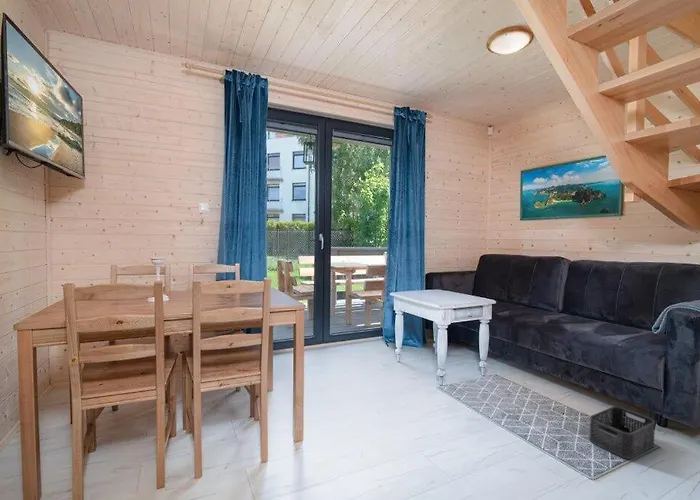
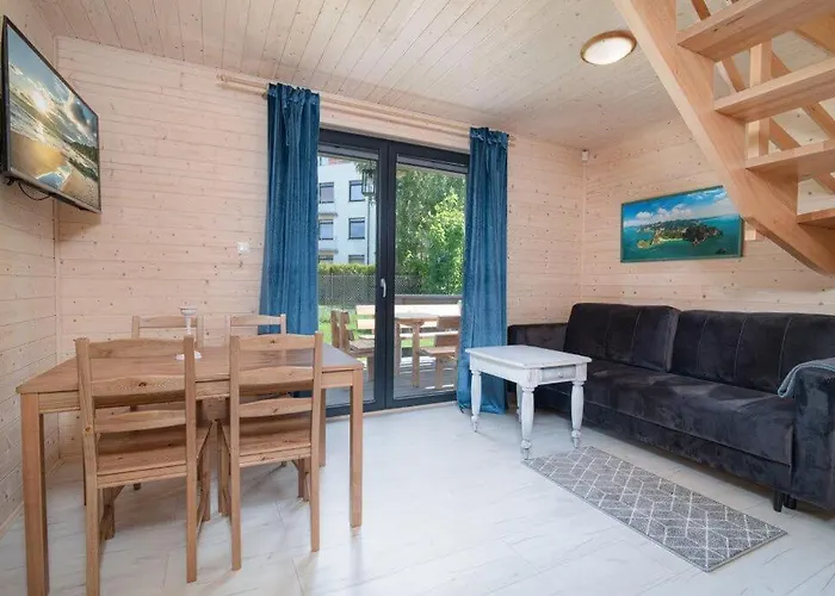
- storage bin (621, 430)
